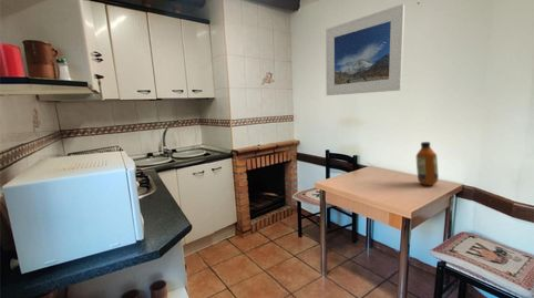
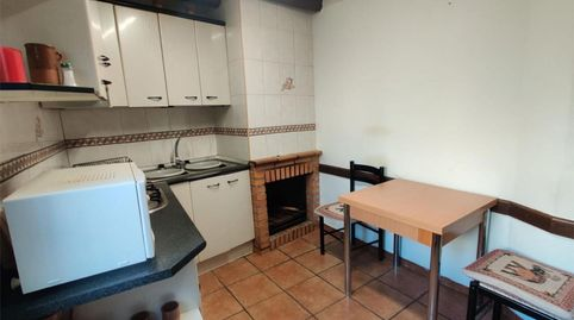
- bottle (427, 163)
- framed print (359, 56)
